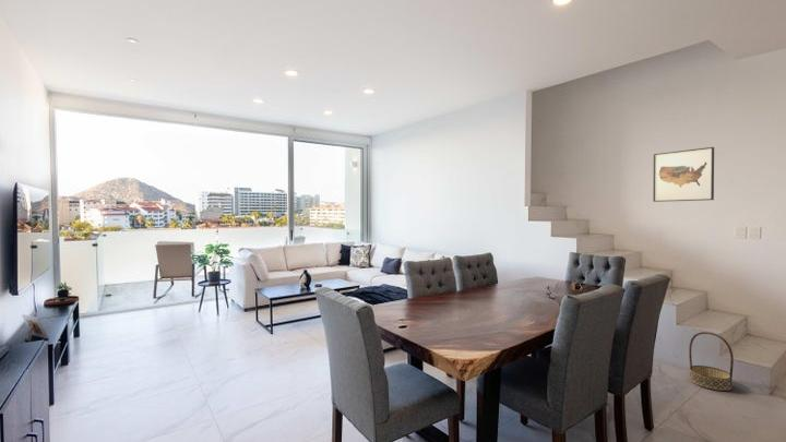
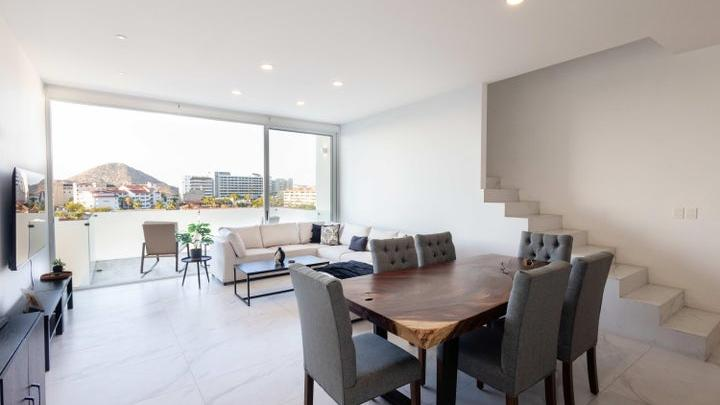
- wall art (681, 176)
- basket (710, 367)
